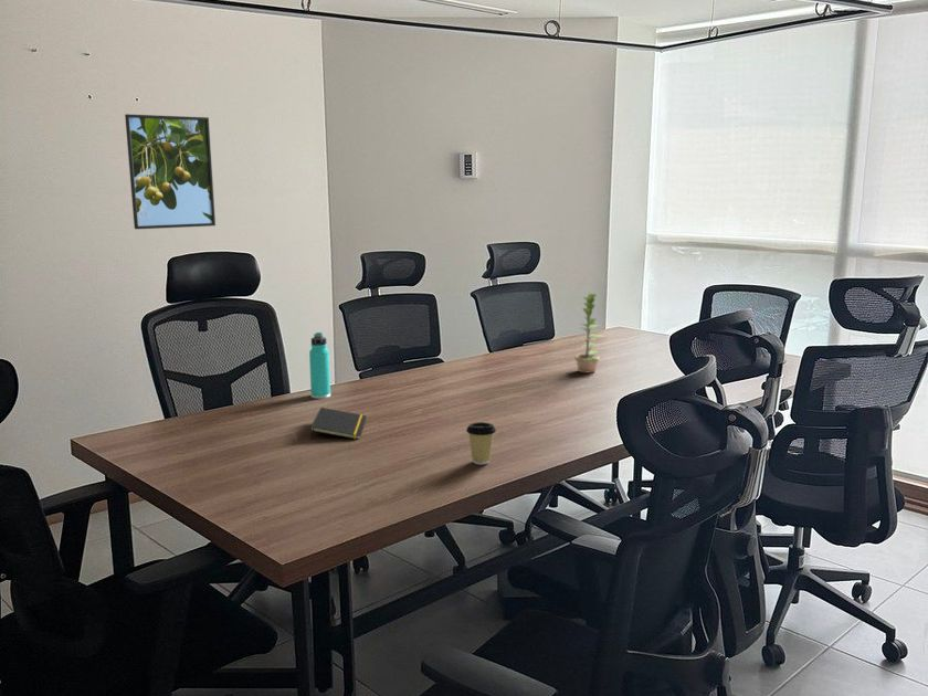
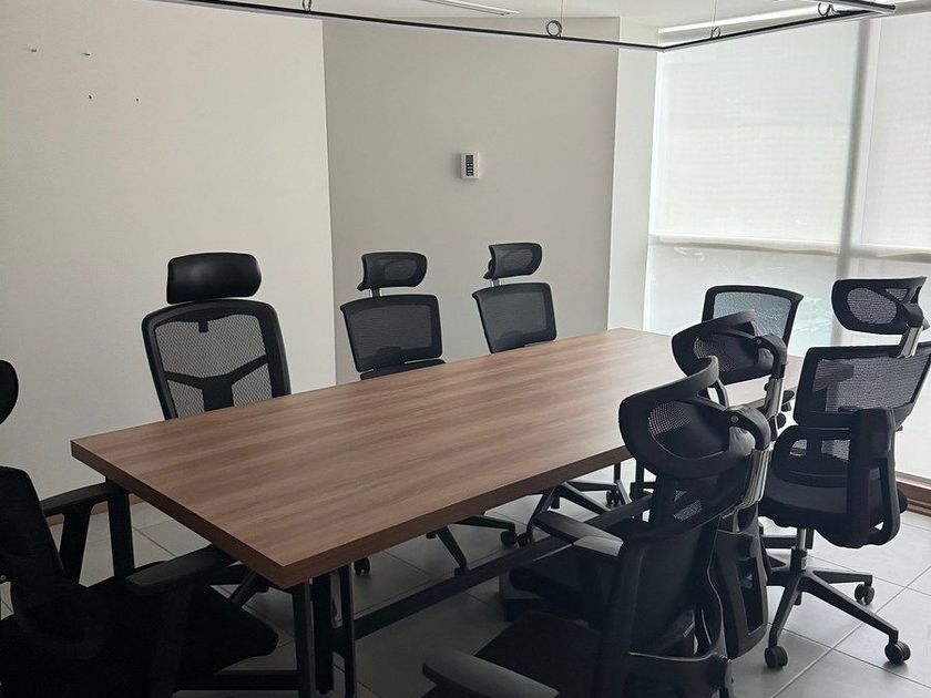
- thermos bottle (319, 365)
- plant (589, 333)
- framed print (171, 172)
- notepad (339, 422)
- coffee cup (481, 443)
